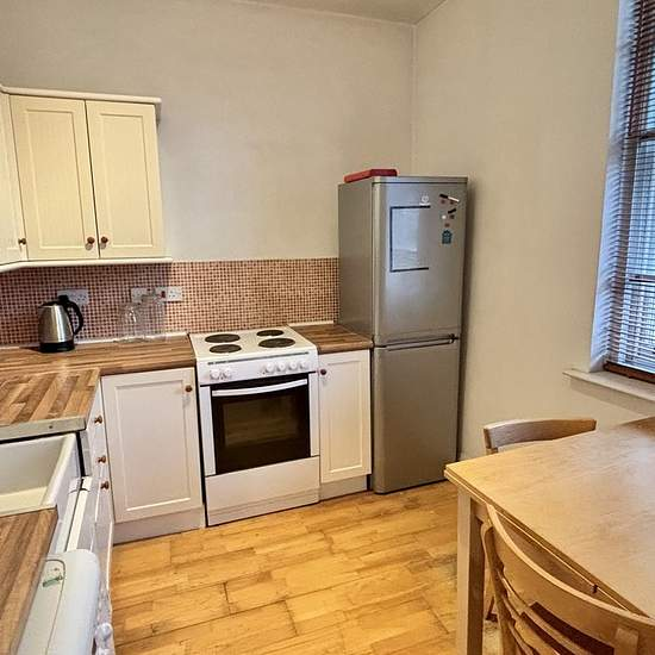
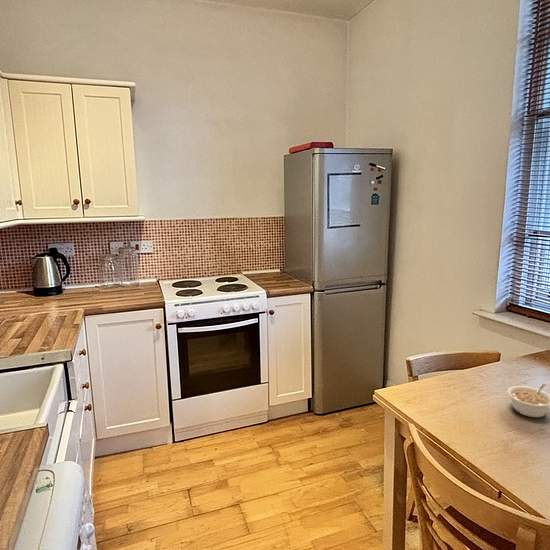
+ legume (529, 400)
